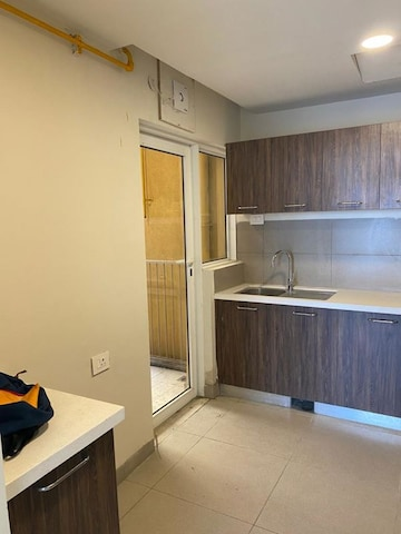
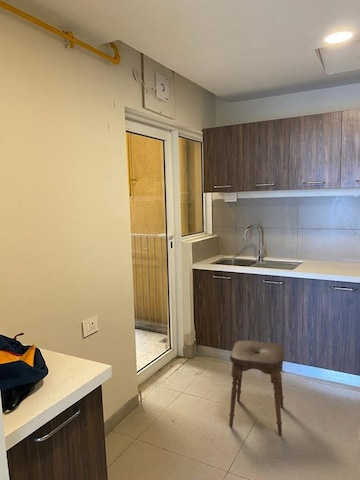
+ stool (263, 372)
